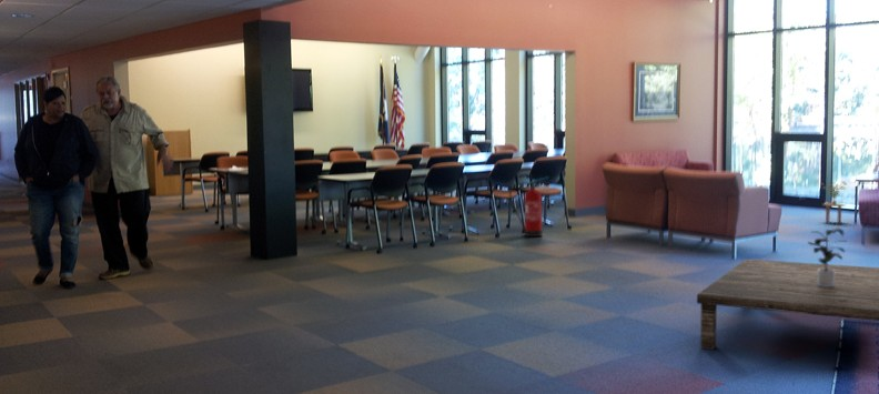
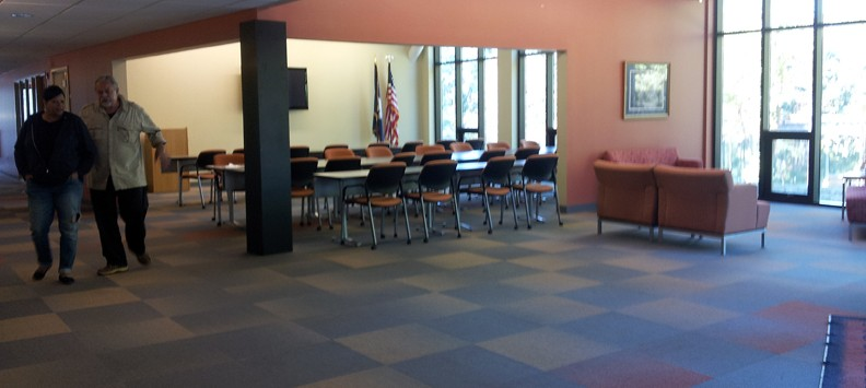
- side table (832, 201)
- potted plant (825, 254)
- fire extinguisher (528, 205)
- coffee table (814, 306)
